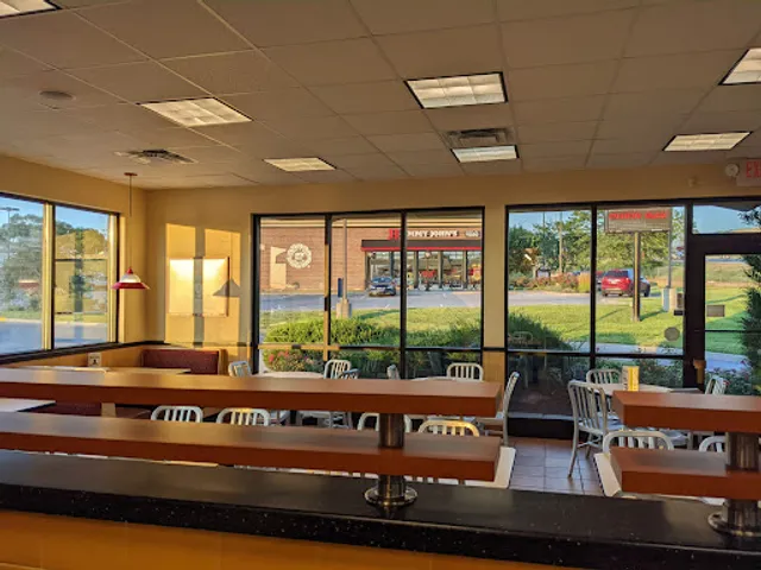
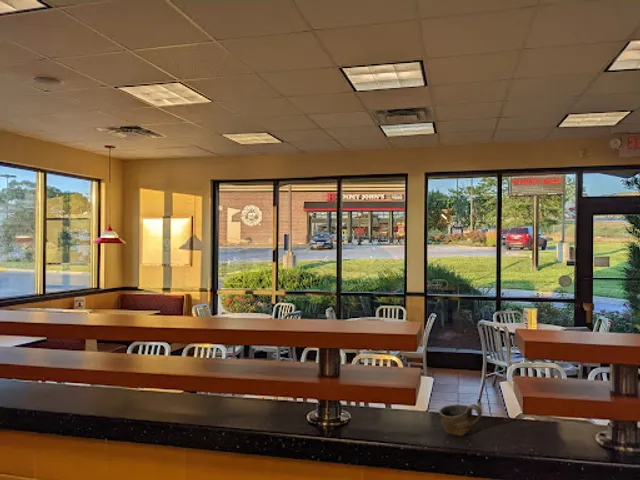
+ cup (457, 417)
